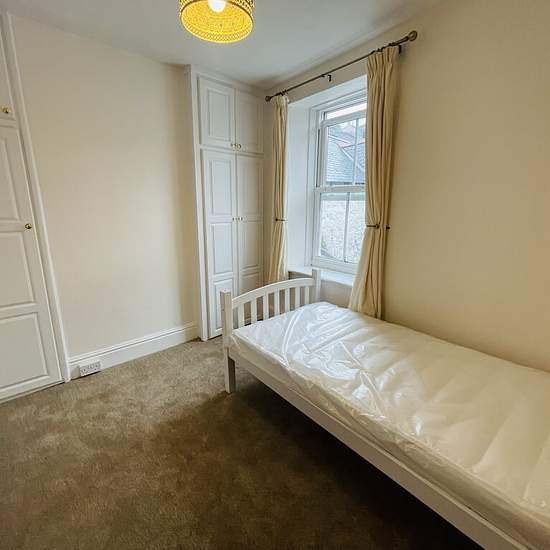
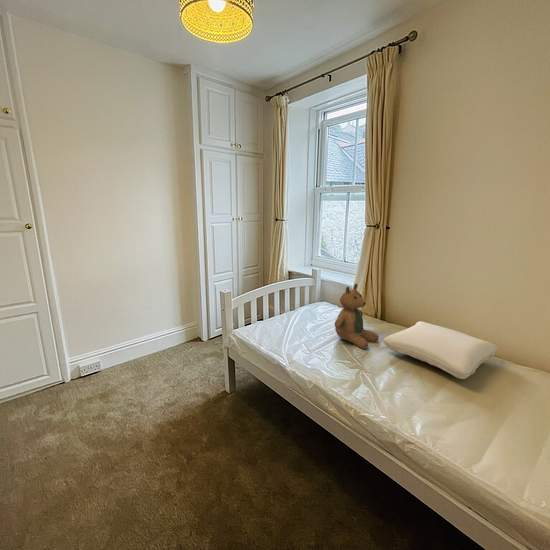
+ pillow (438, 345)
+ teddy bear (357, 314)
